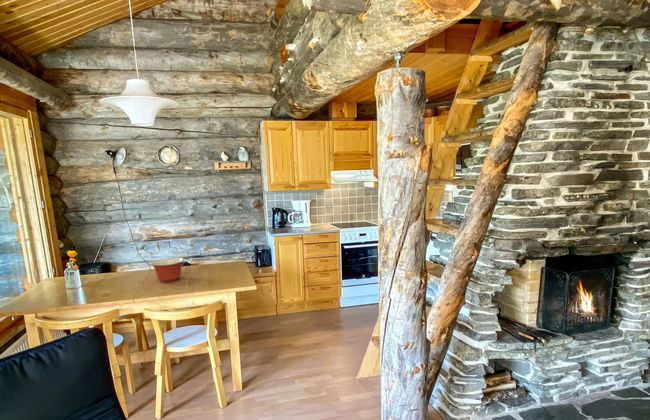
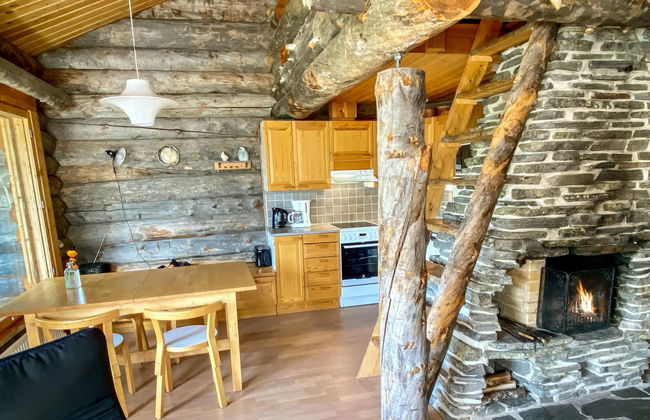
- mixing bowl (168, 270)
